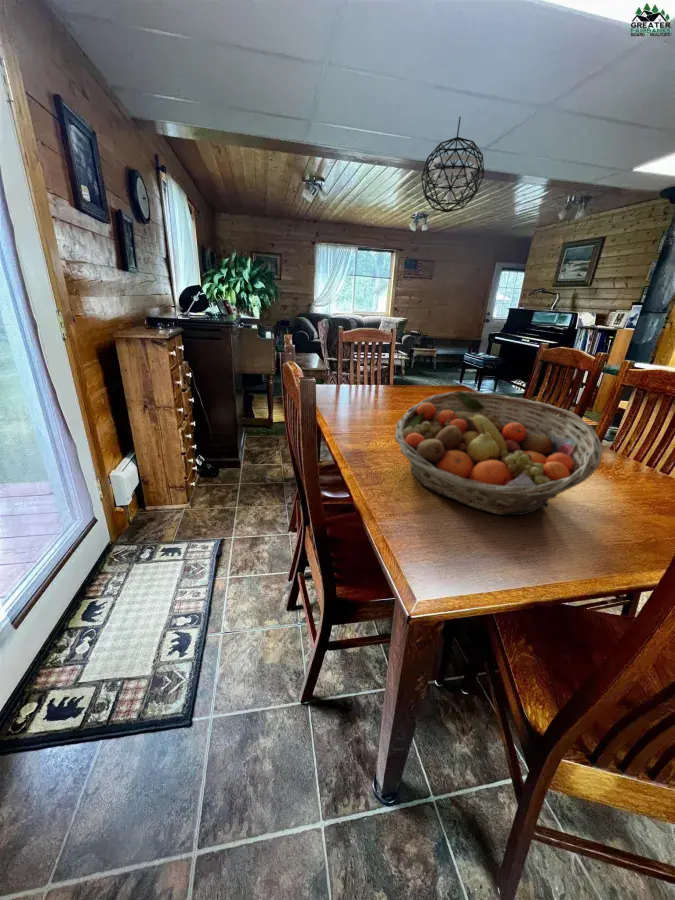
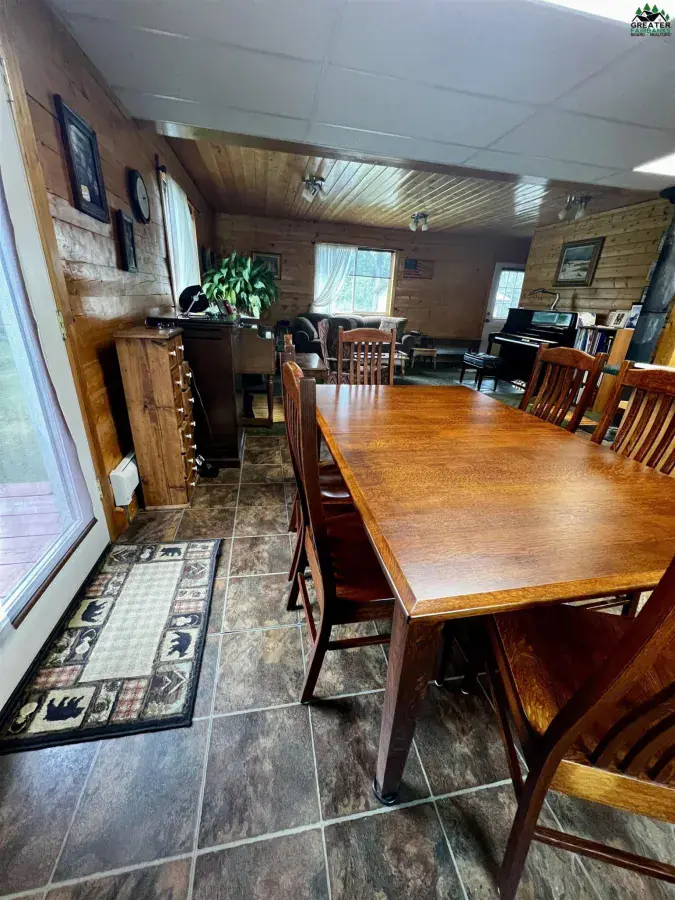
- fruit basket (484, 446)
- pendant light (453, 166)
